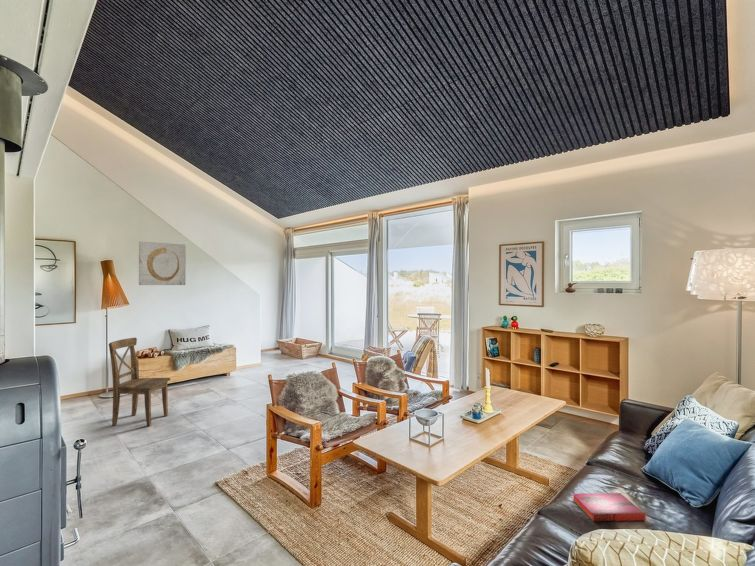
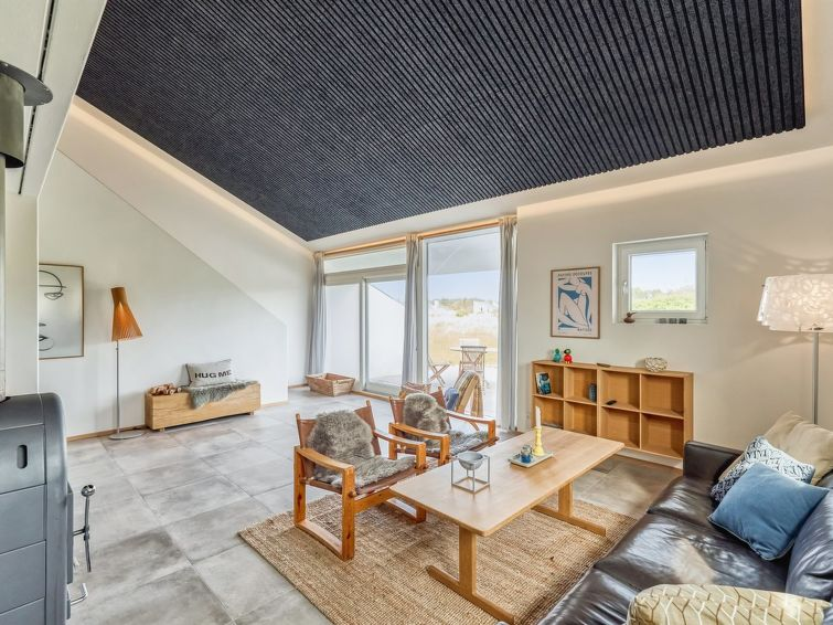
- hardback book (607, 506)
- wall art (162, 264)
- dining chair (139, 380)
